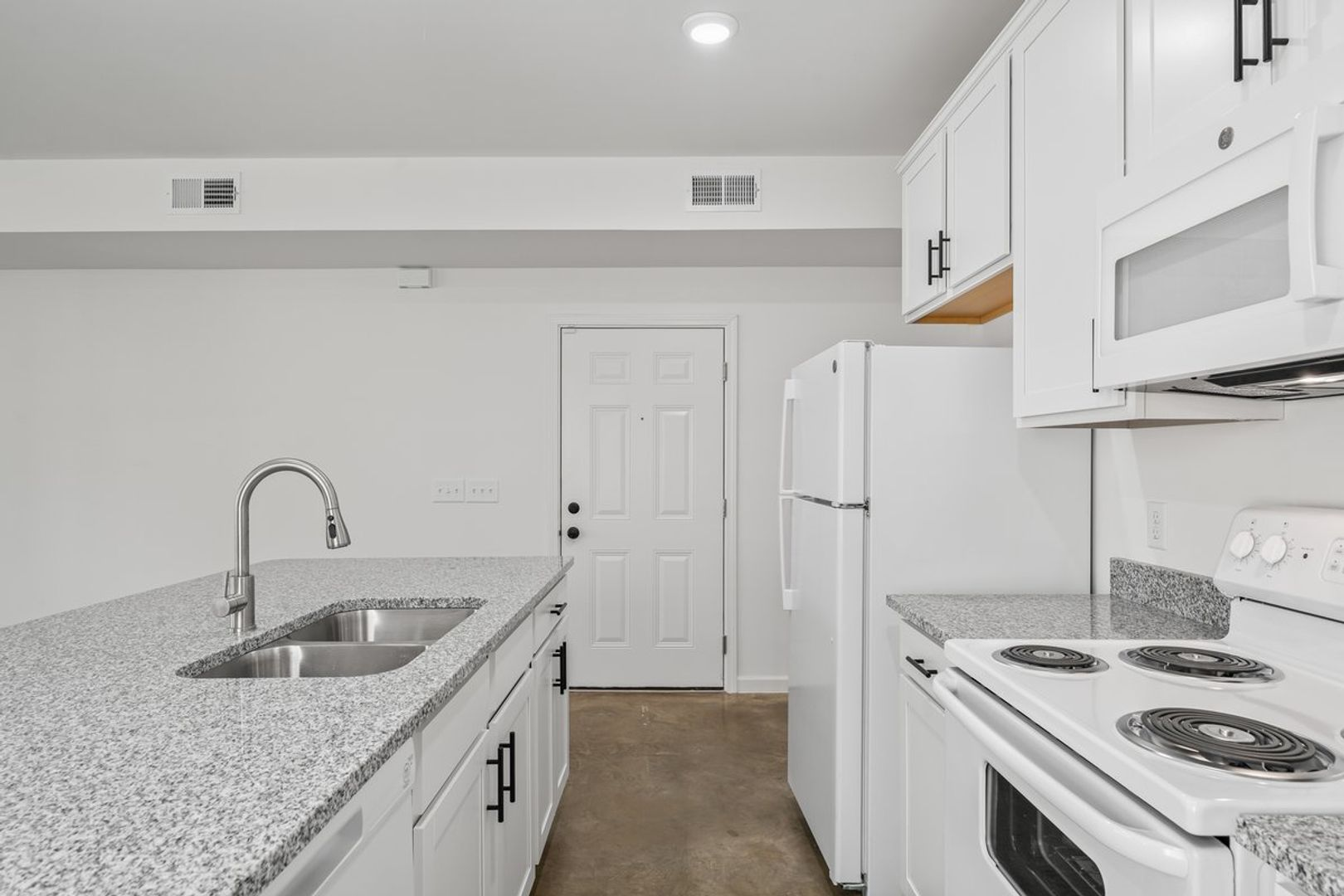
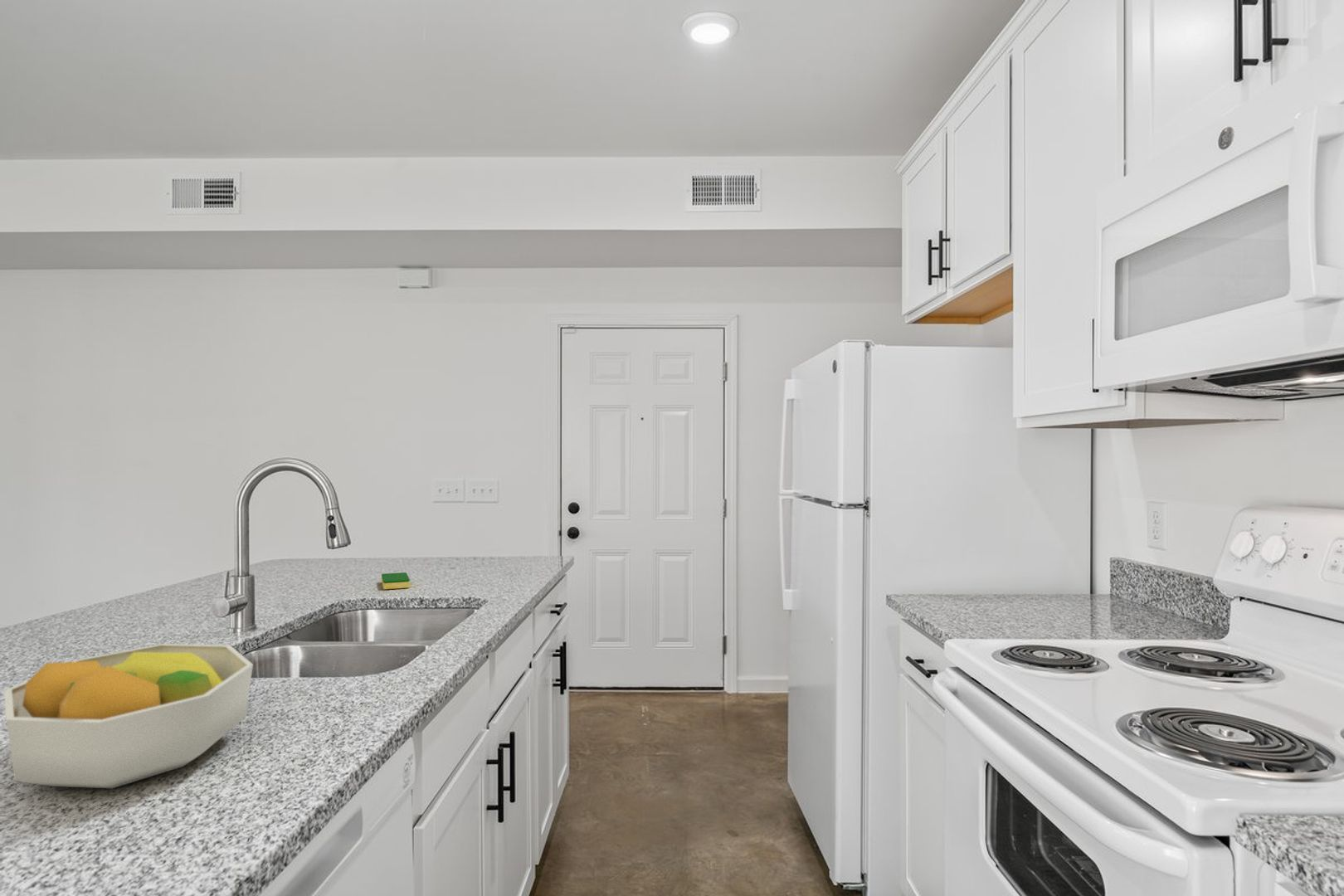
+ dish sponge (395, 580)
+ fruit bowl (135, 696)
